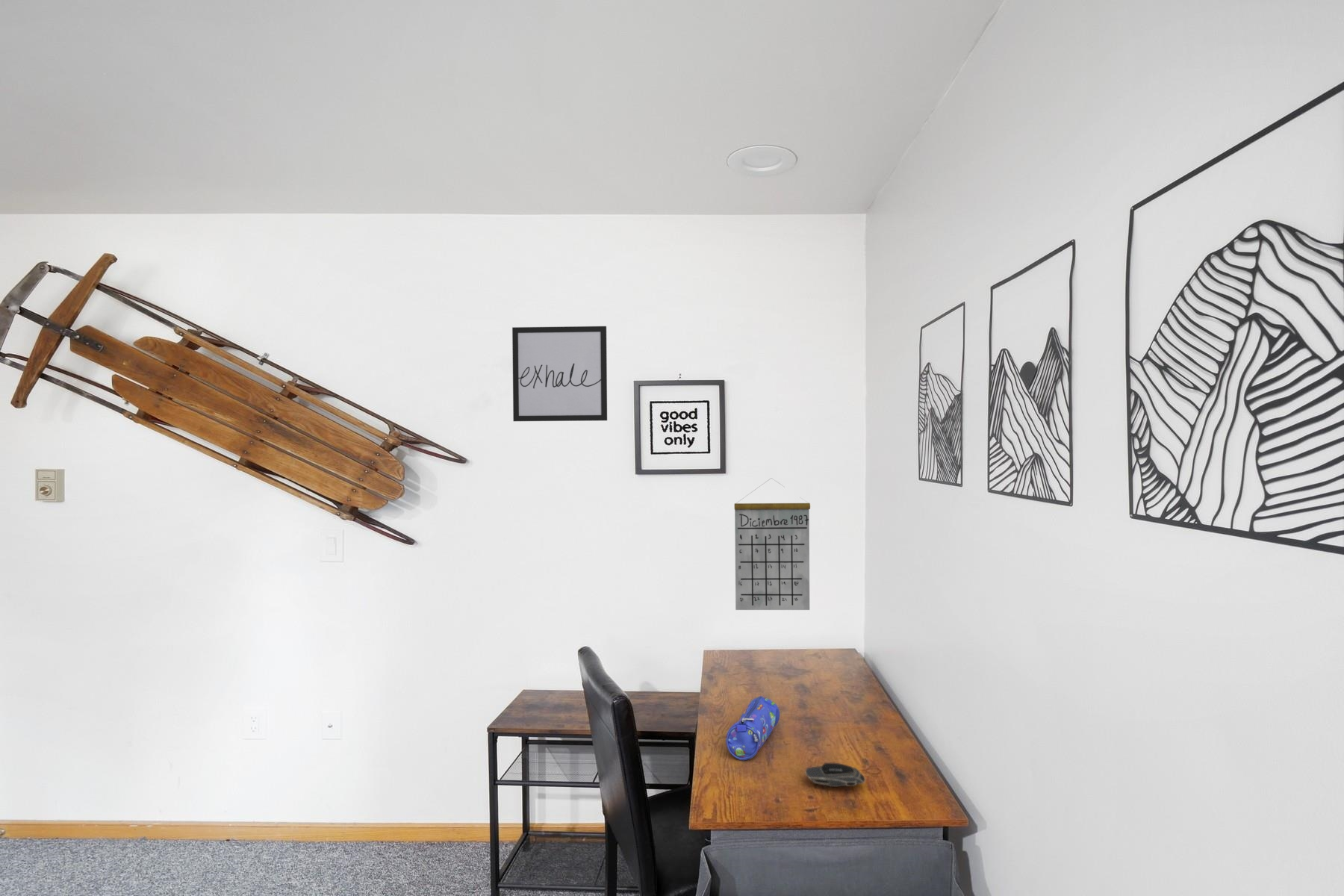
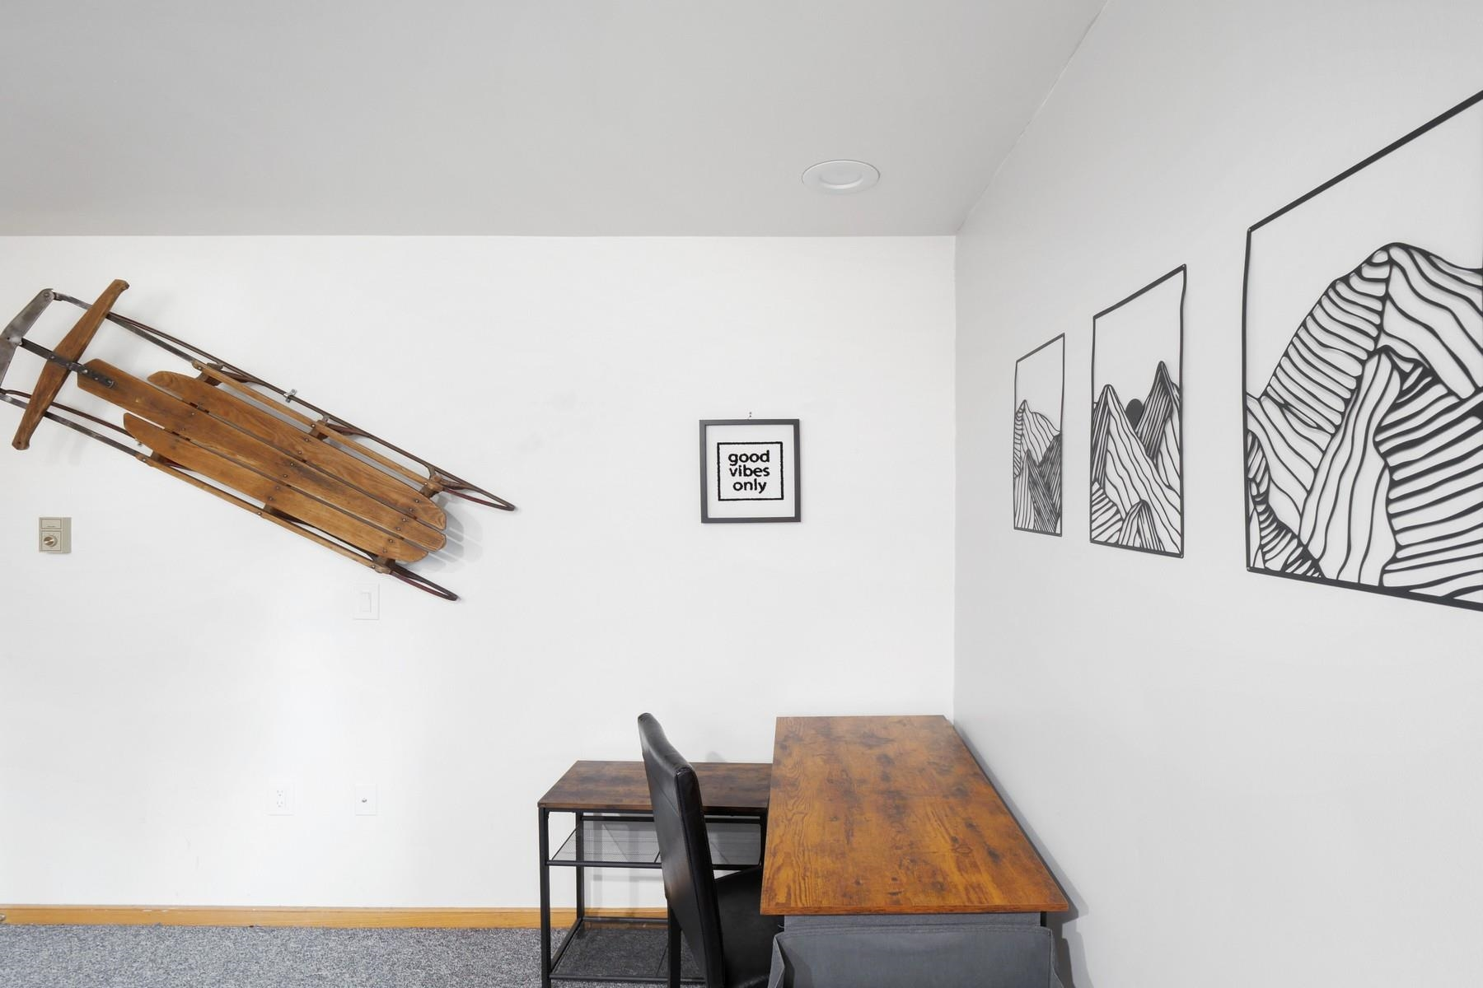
- calendar (772, 544)
- wall art (559, 373)
- pencil case (753, 725)
- computer mouse (835, 774)
